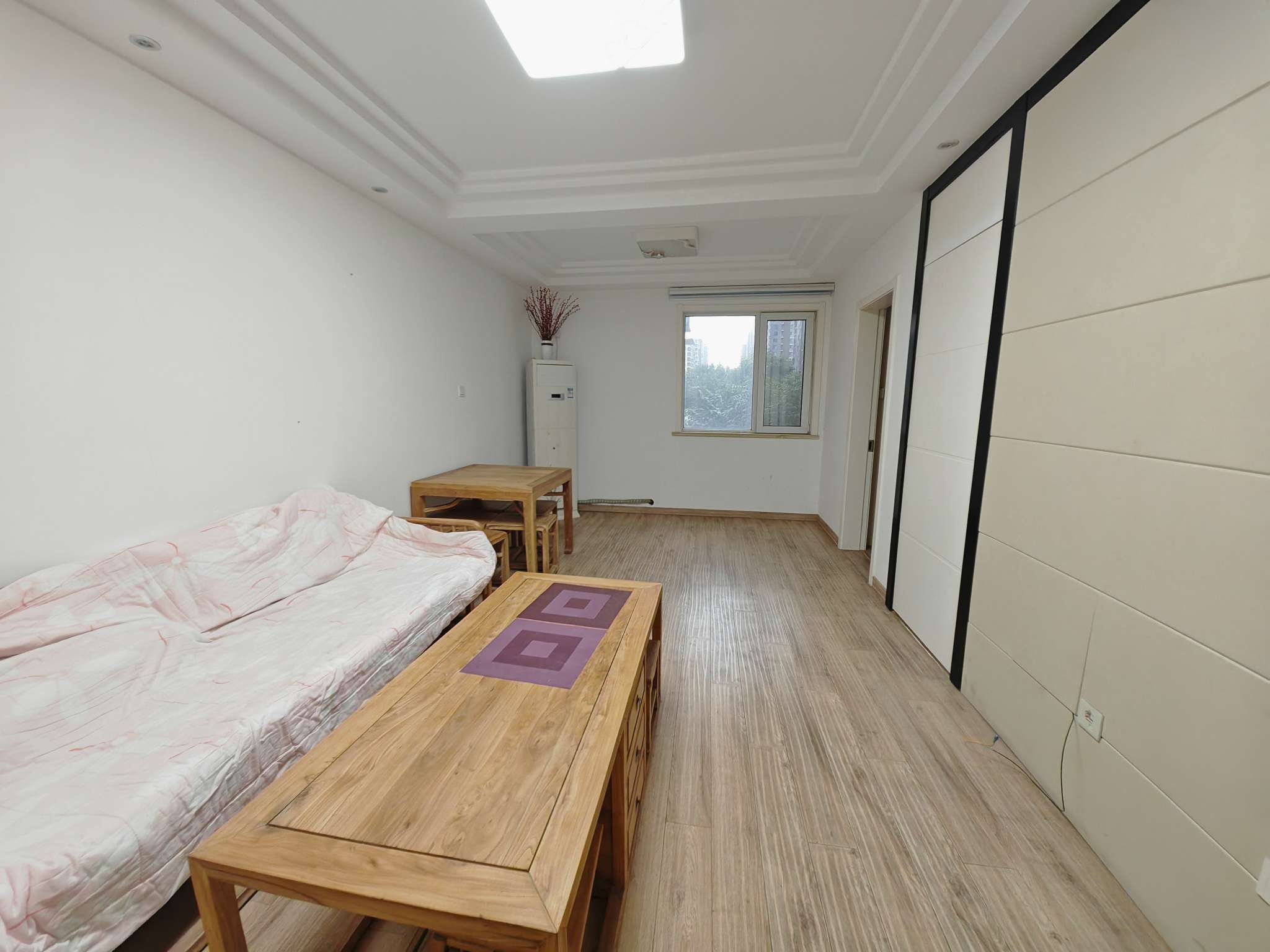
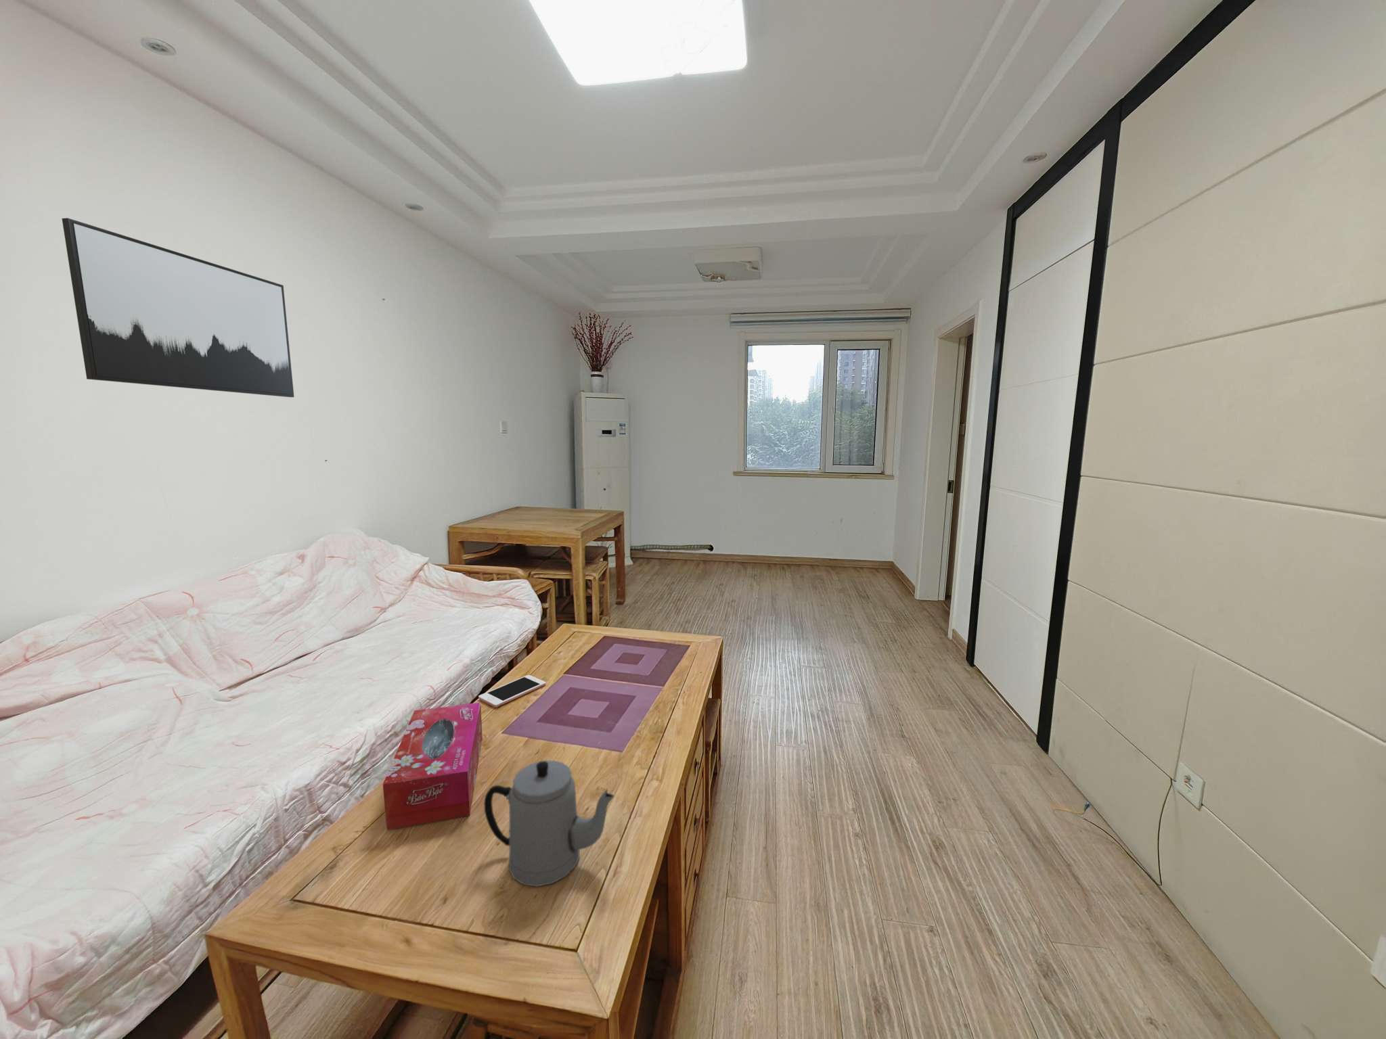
+ tissue box (439, 757)
+ teapot (548, 812)
+ wall art (201, 325)
+ cell phone (513, 690)
